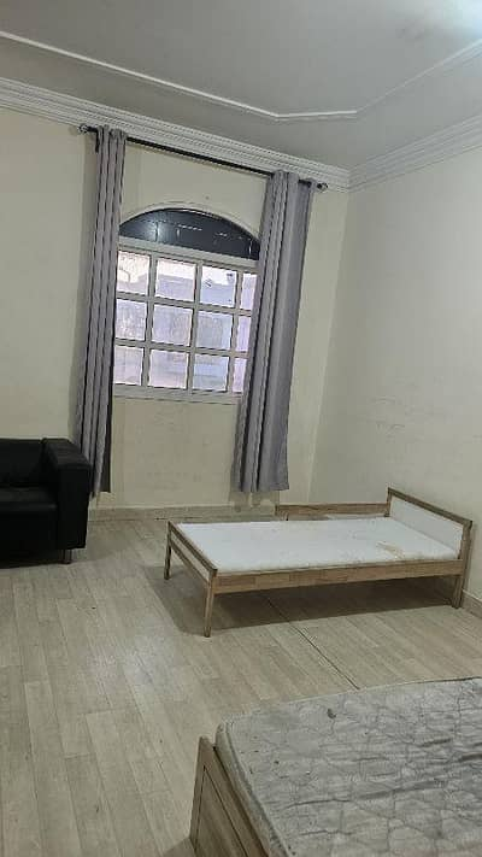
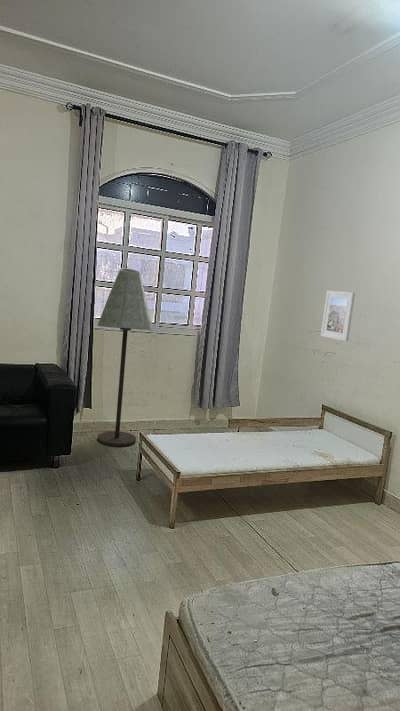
+ floor lamp (123, 356)
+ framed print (337, 315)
